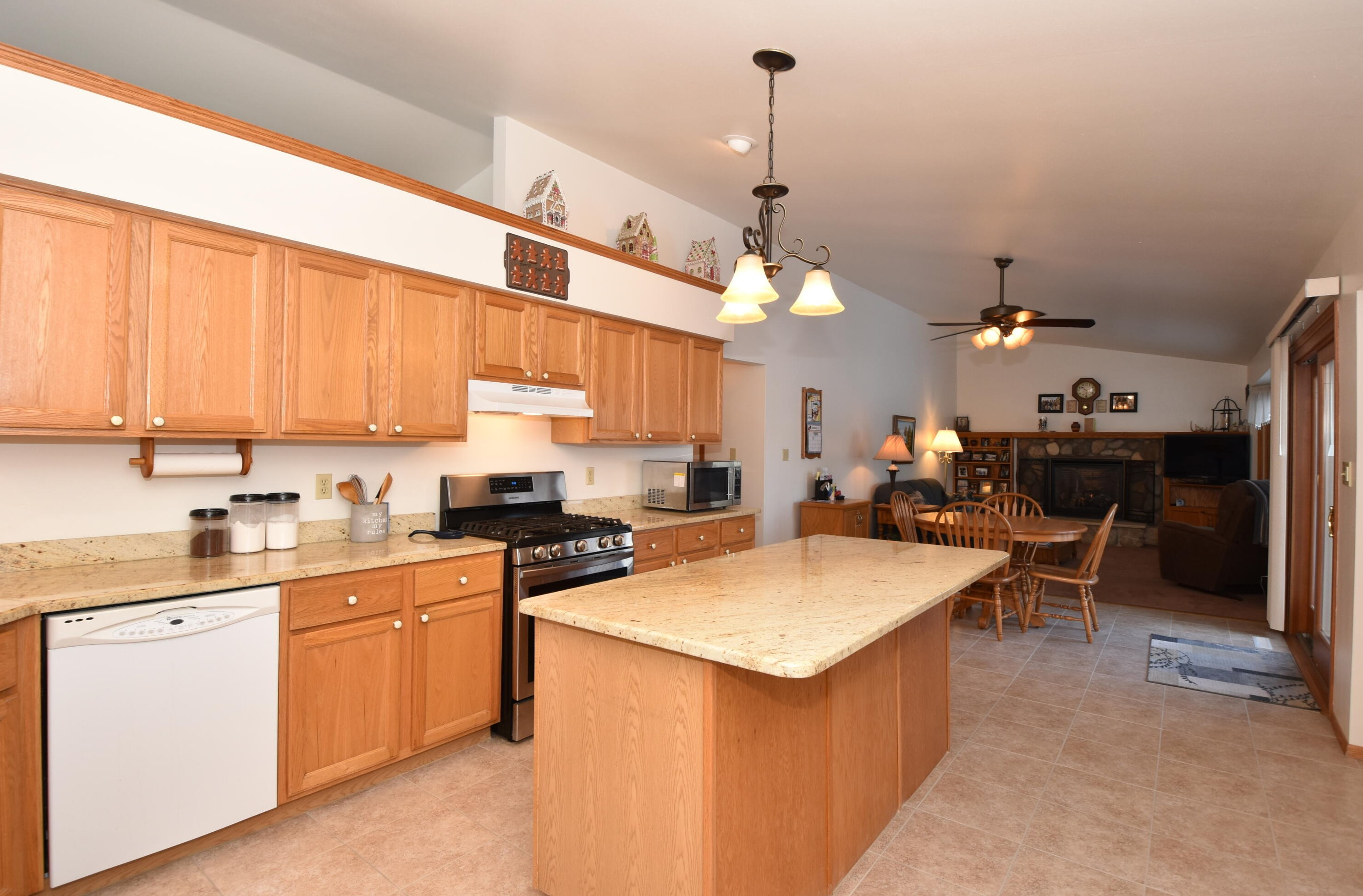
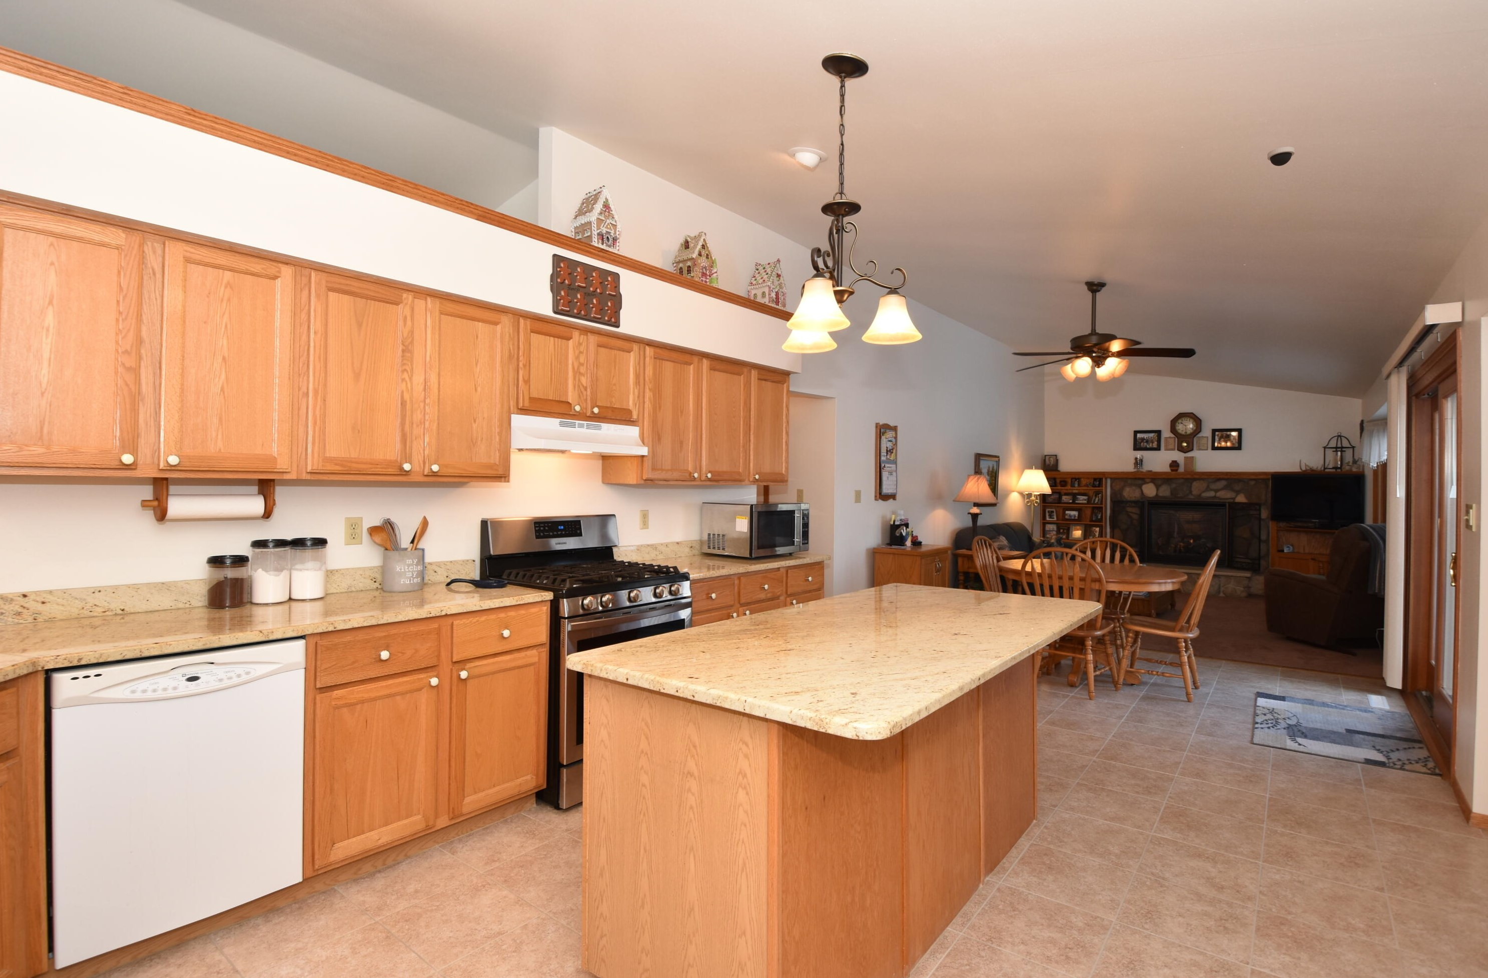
+ dome security camera (1281, 158)
